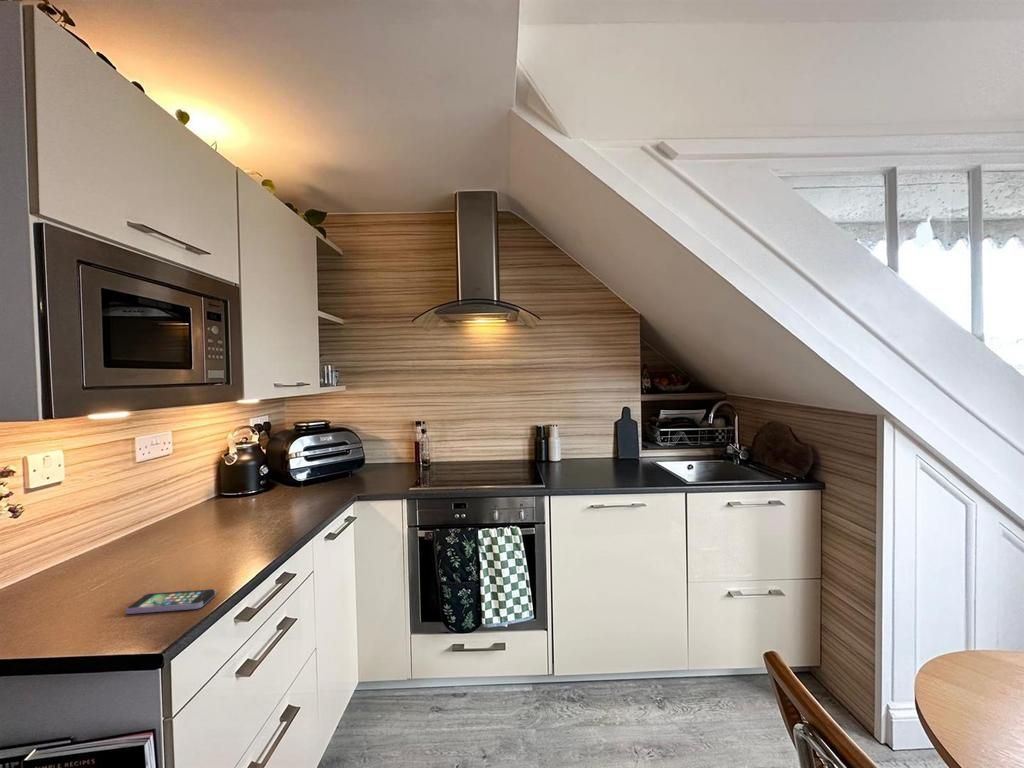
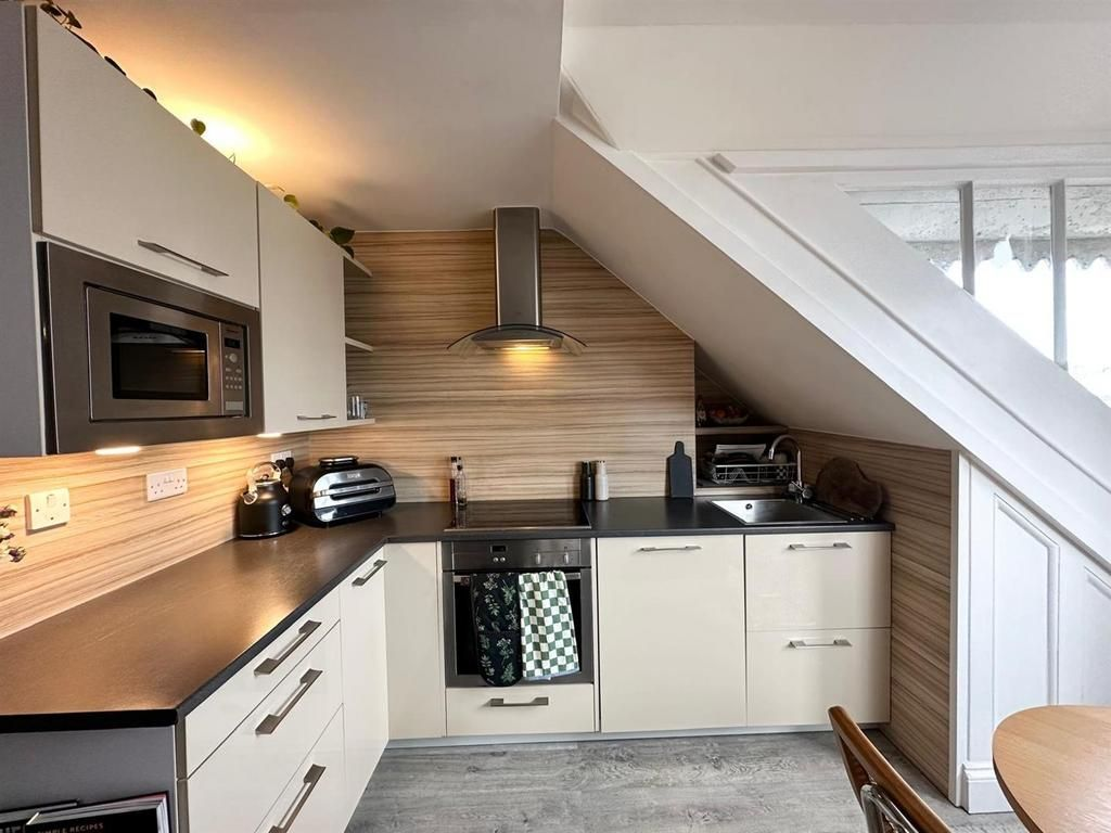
- smartphone (172, 600)
